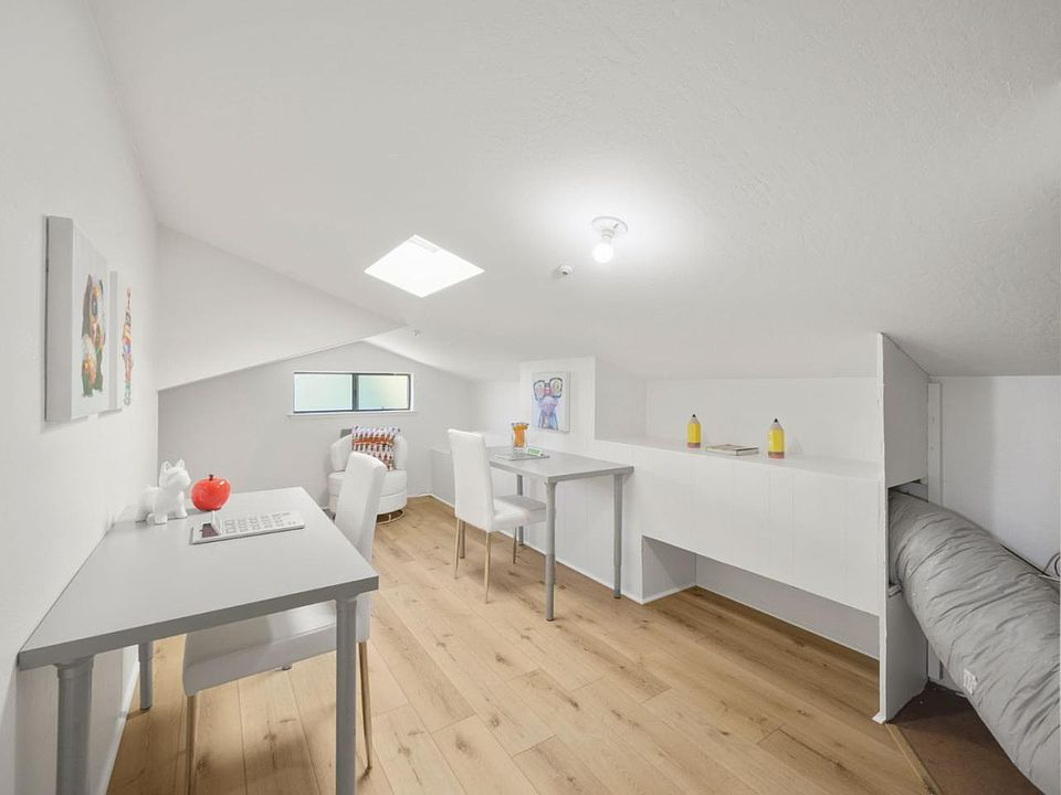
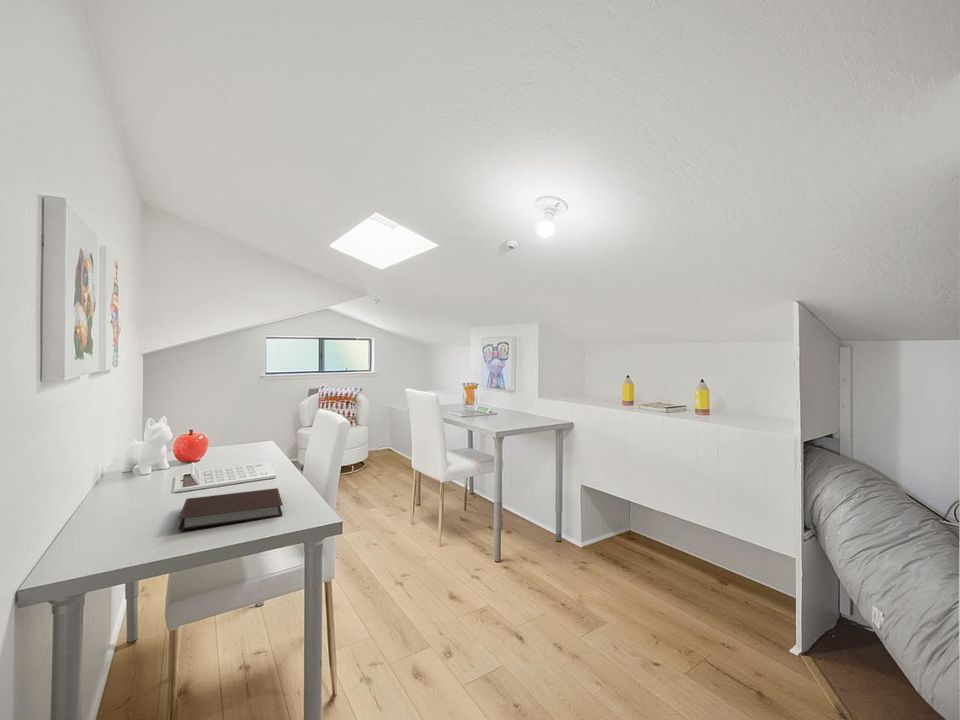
+ notebook (233, 506)
